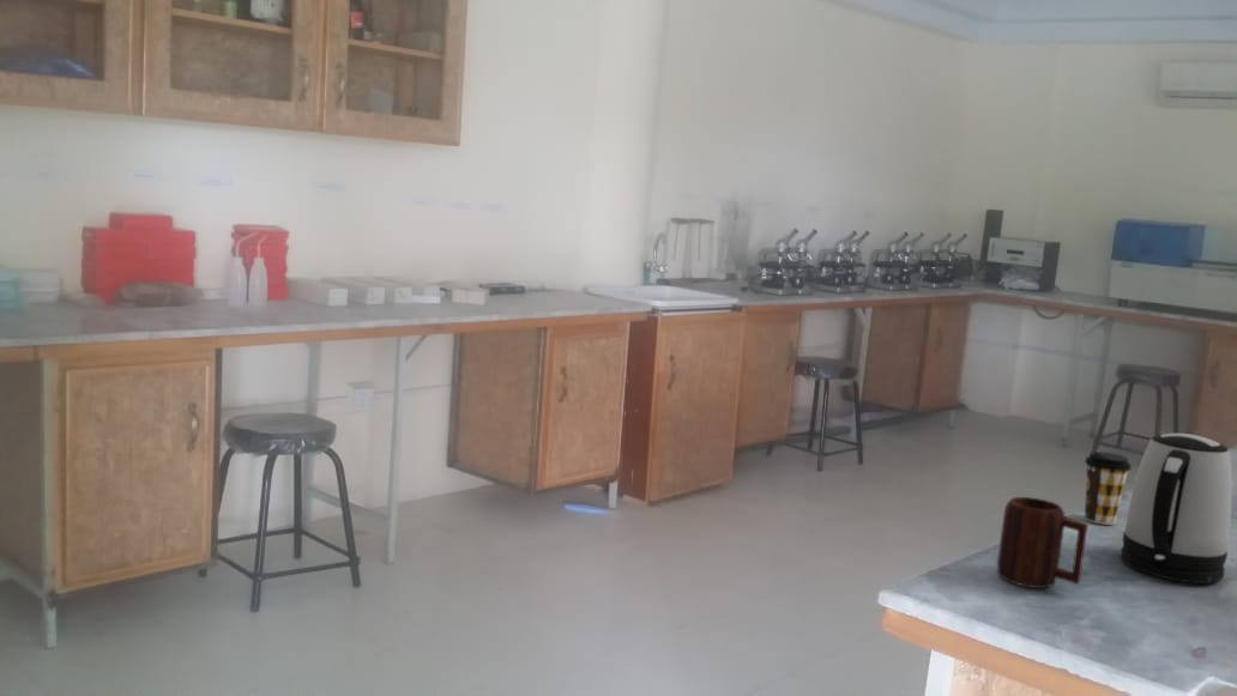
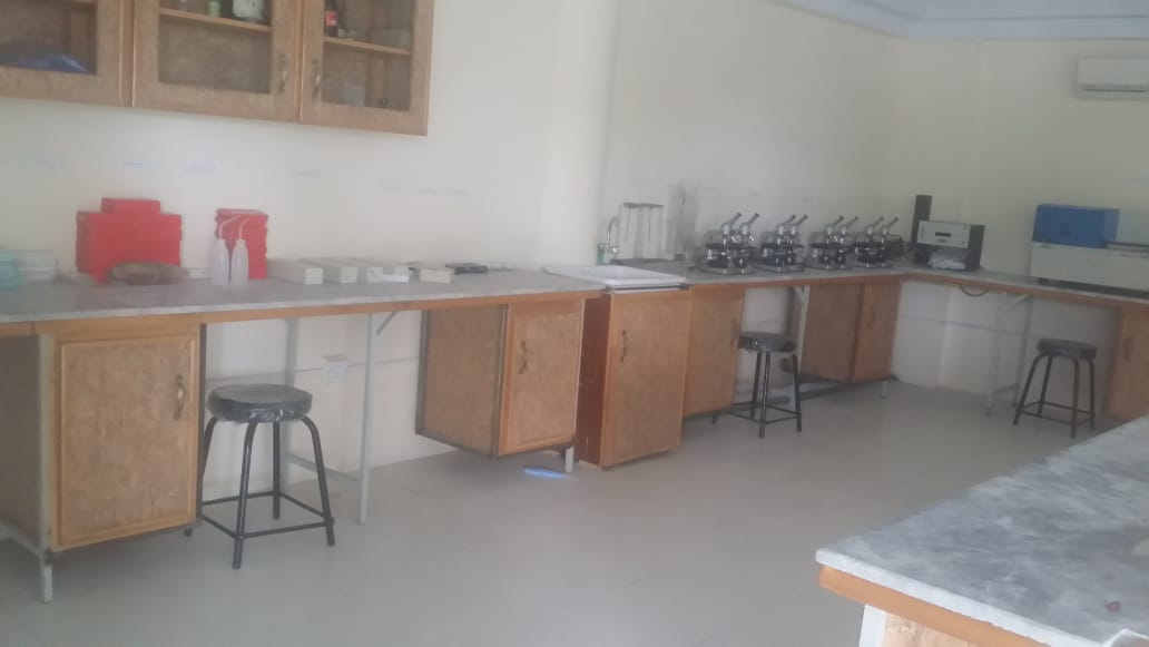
- kettle (1177, 504)
- coffee cup (1104, 488)
- mug (1040, 544)
